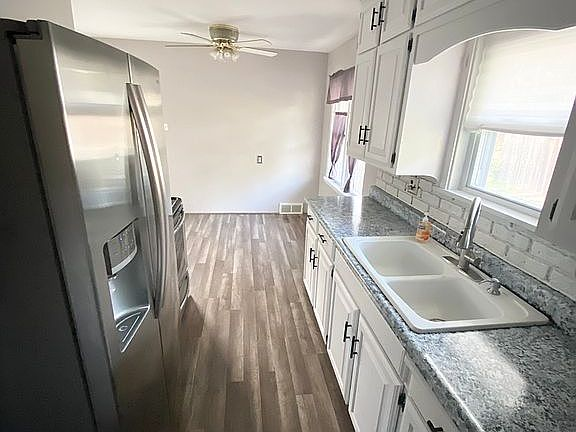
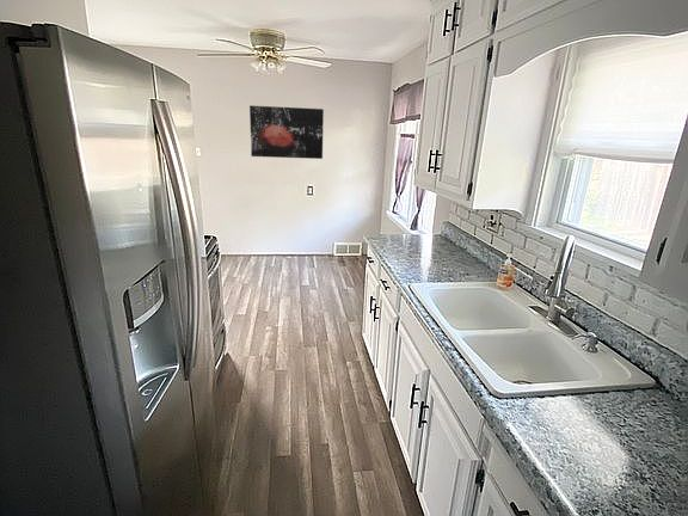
+ wall art (287, 133)
